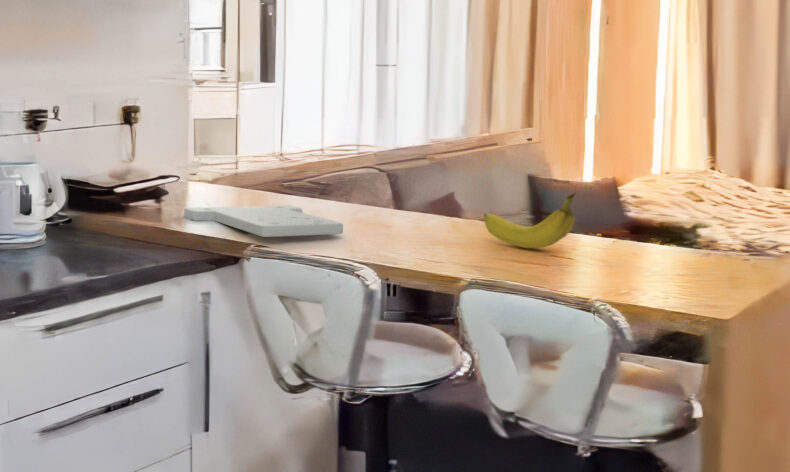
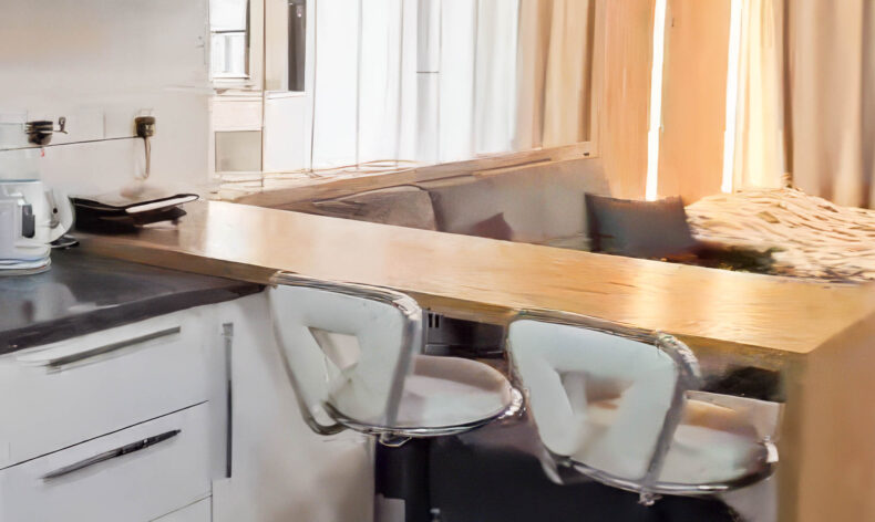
- cutting board (268, 219)
- fruit (525, 226)
